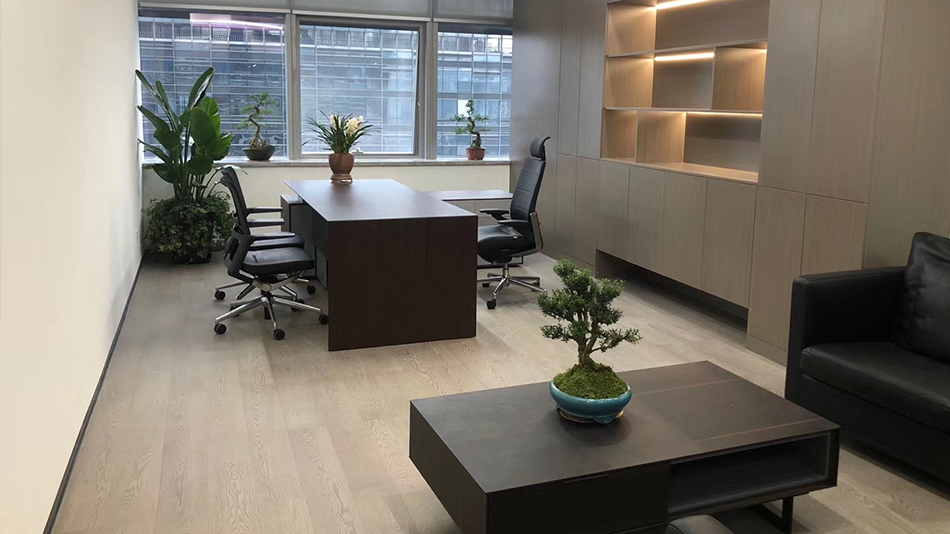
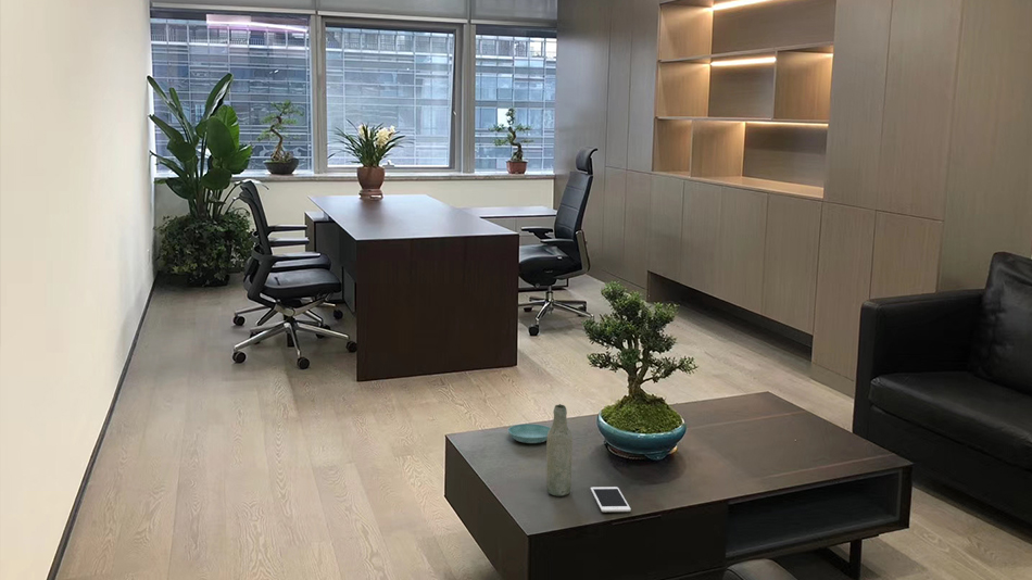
+ cell phone (609, 499)
+ bottle (559, 449)
+ saucer (530, 433)
